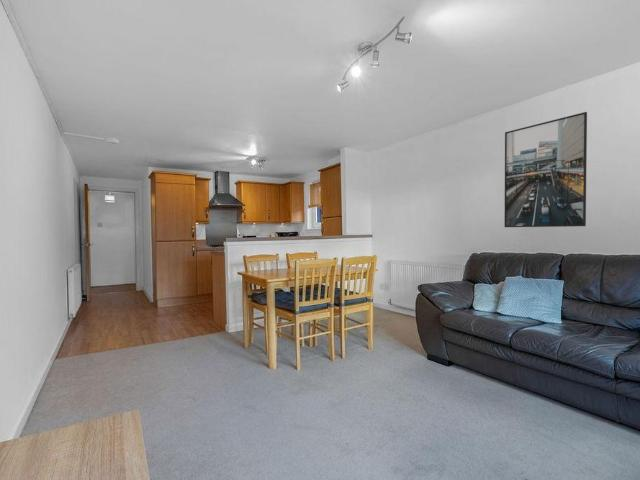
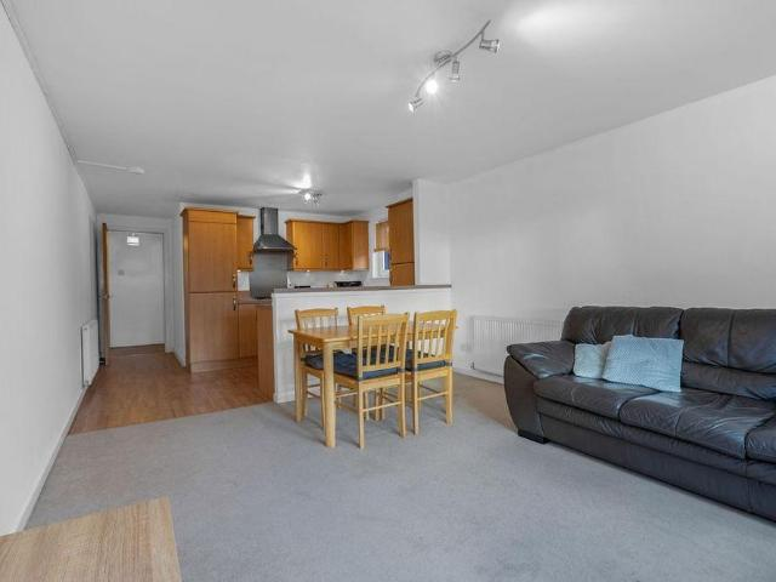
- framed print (541, 175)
